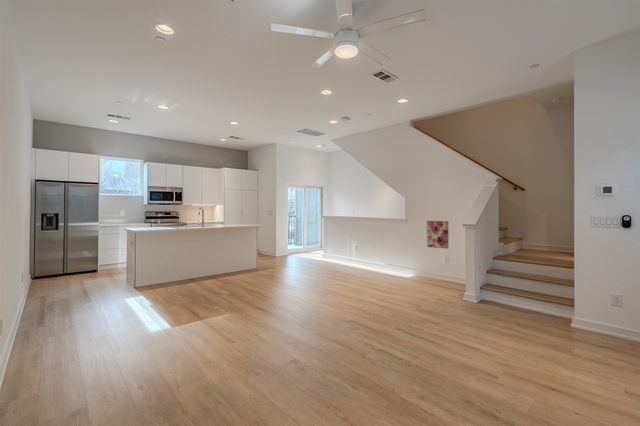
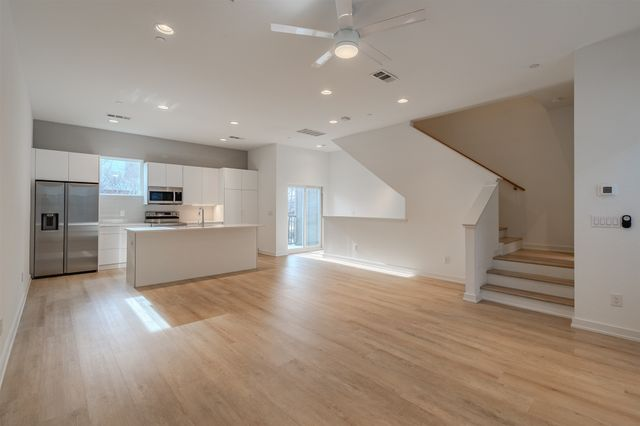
- wall art (437, 234)
